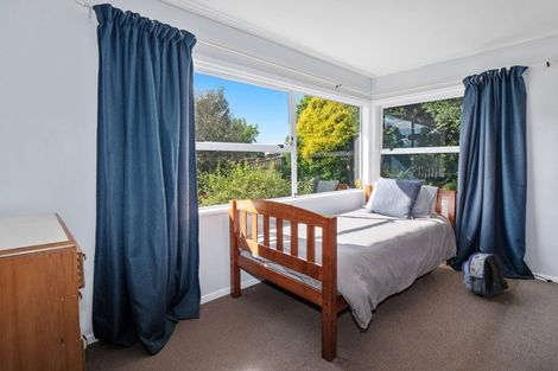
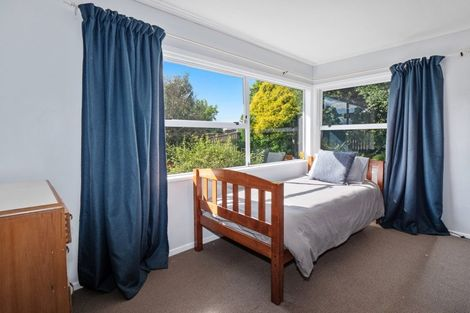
- backpack (483, 273)
